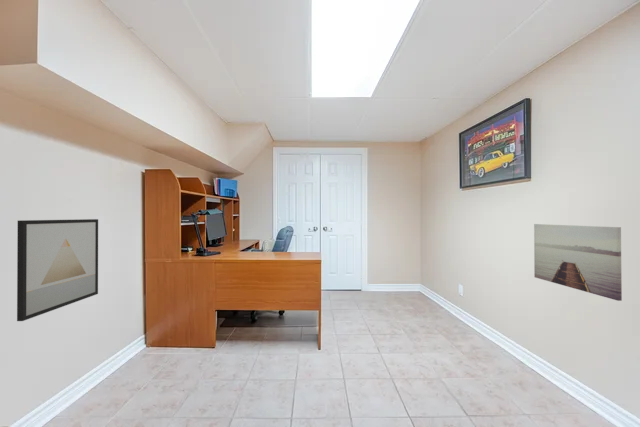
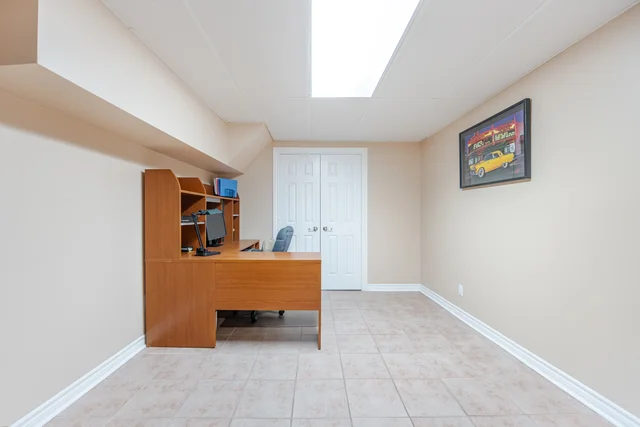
- wall art (63, 262)
- wall art (570, 256)
